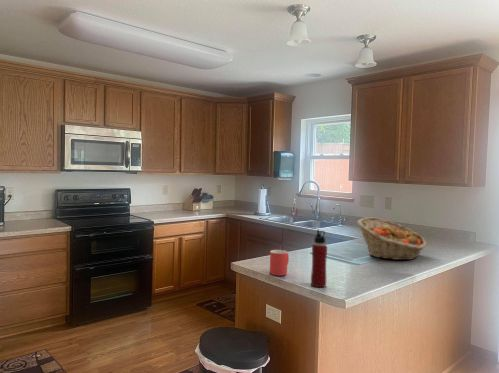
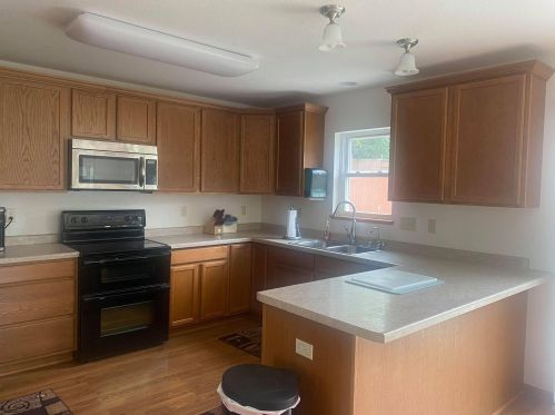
- fruit basket (391, 237)
- water bottle (319, 257)
- mug (280, 262)
